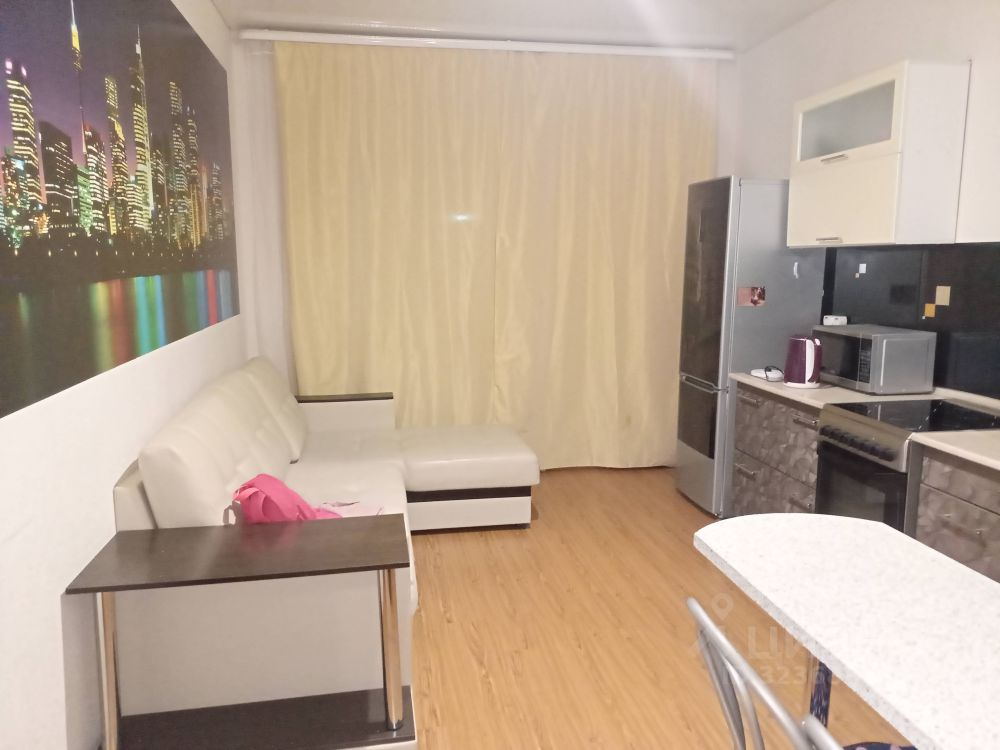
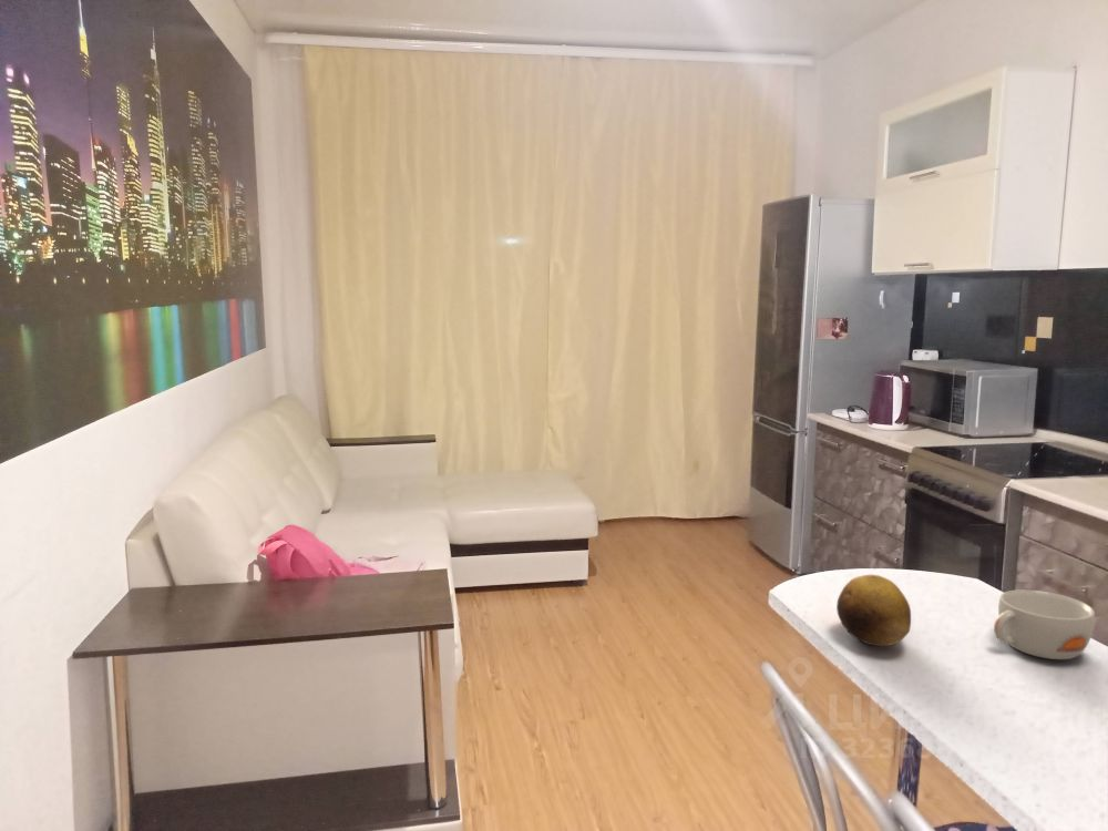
+ bowl (1037, 626)
+ fruit (873, 608)
